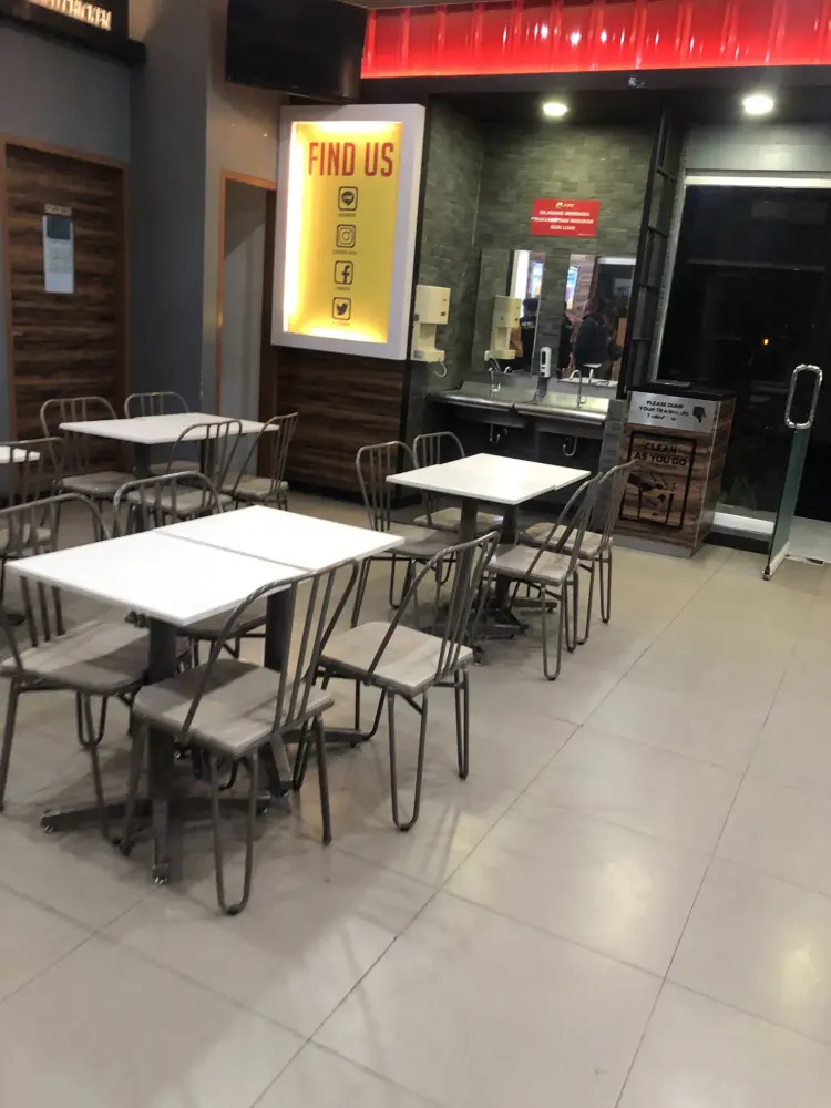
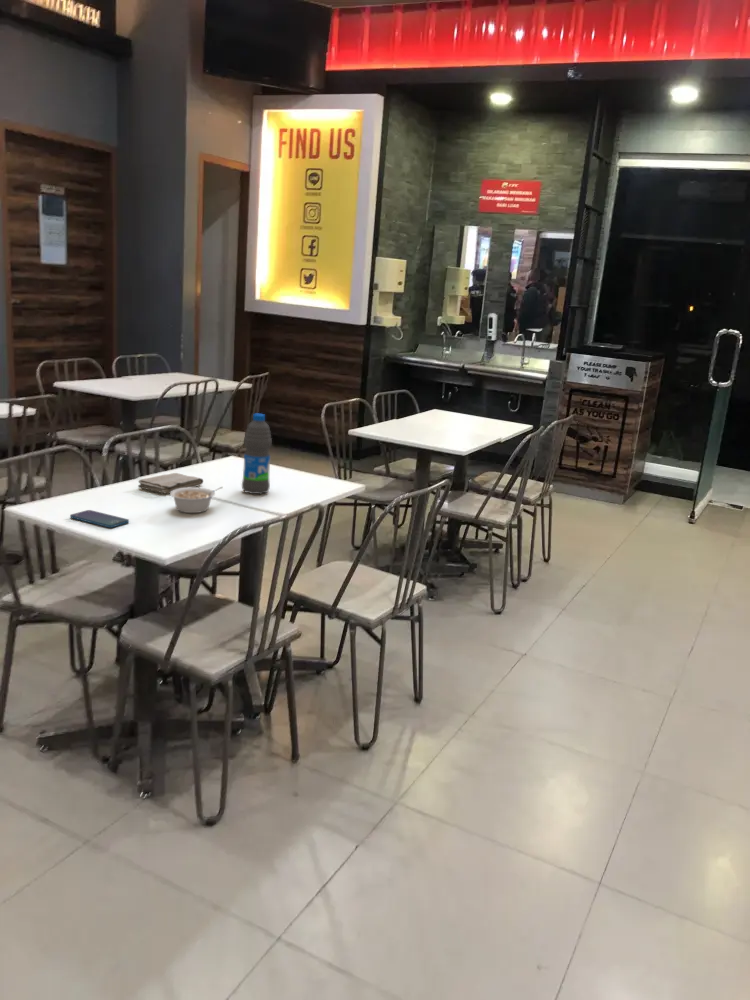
+ water bottle (257, 453)
+ legume (193, 499)
+ smartphone (99, 518)
+ washcloth (170, 482)
